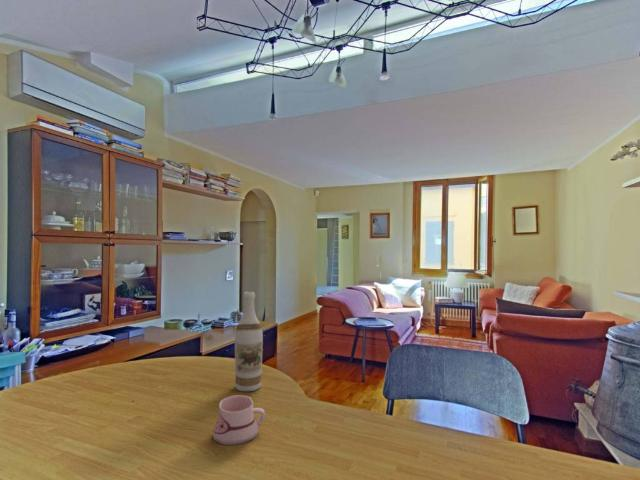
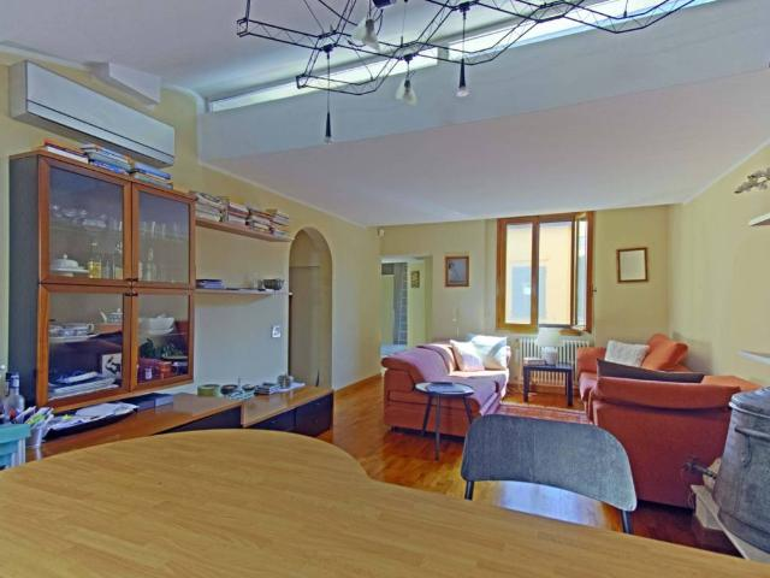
- mug (239, 418)
- wine bottle (248, 339)
